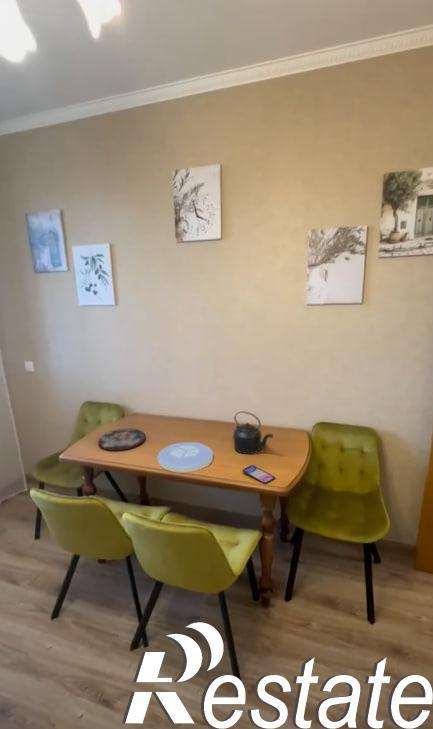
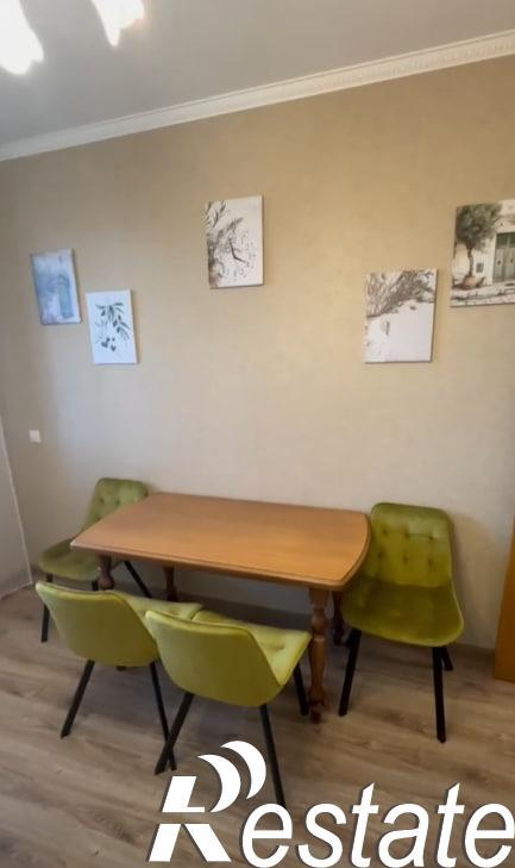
- plate (185, 454)
- smartphone (258, 474)
- plate (122, 438)
- kettle (253, 432)
